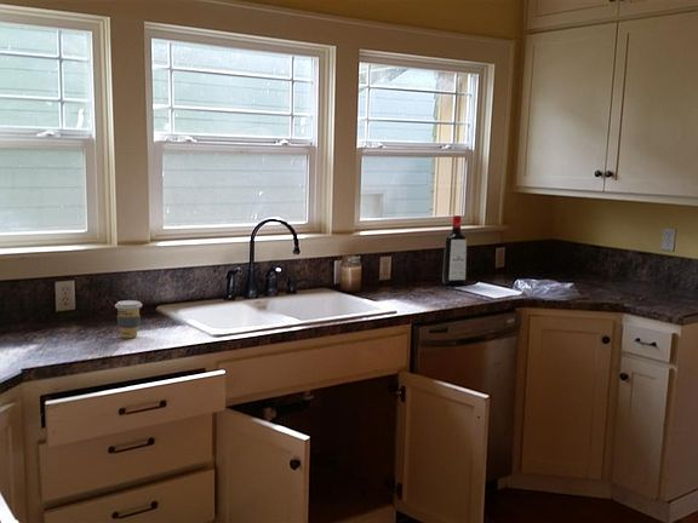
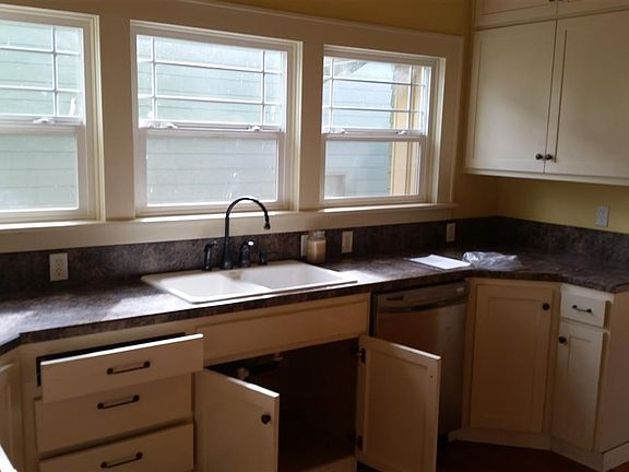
- coffee cup (128, 318)
- liquor bottle (454, 249)
